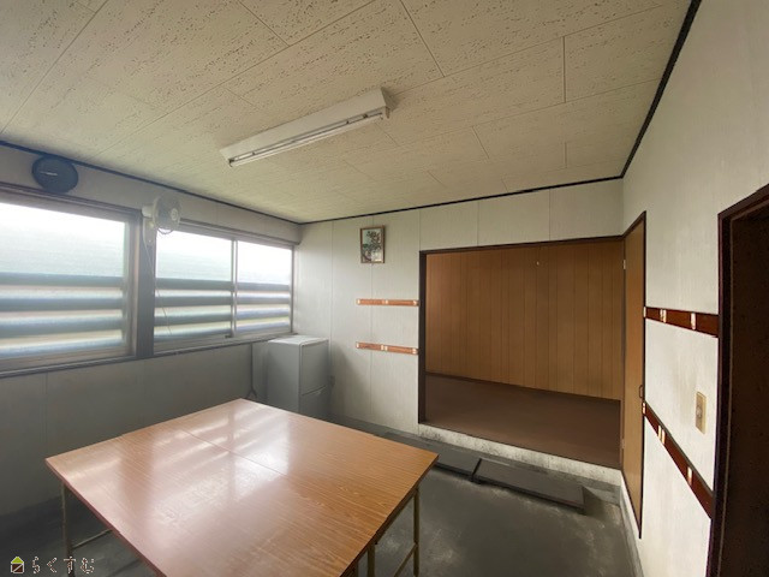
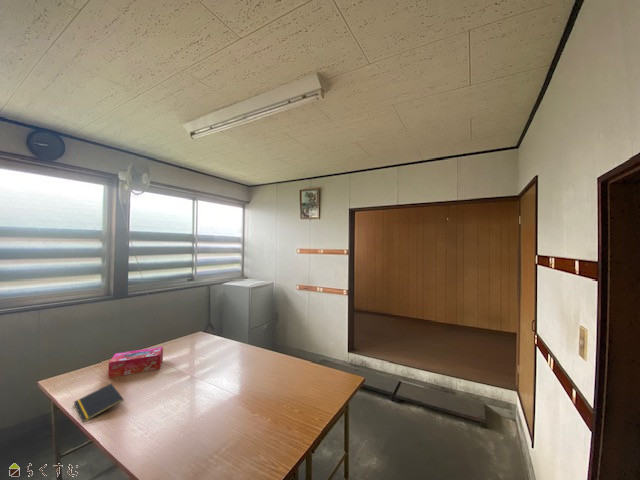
+ tissue box (137, 361)
+ notepad (98, 401)
